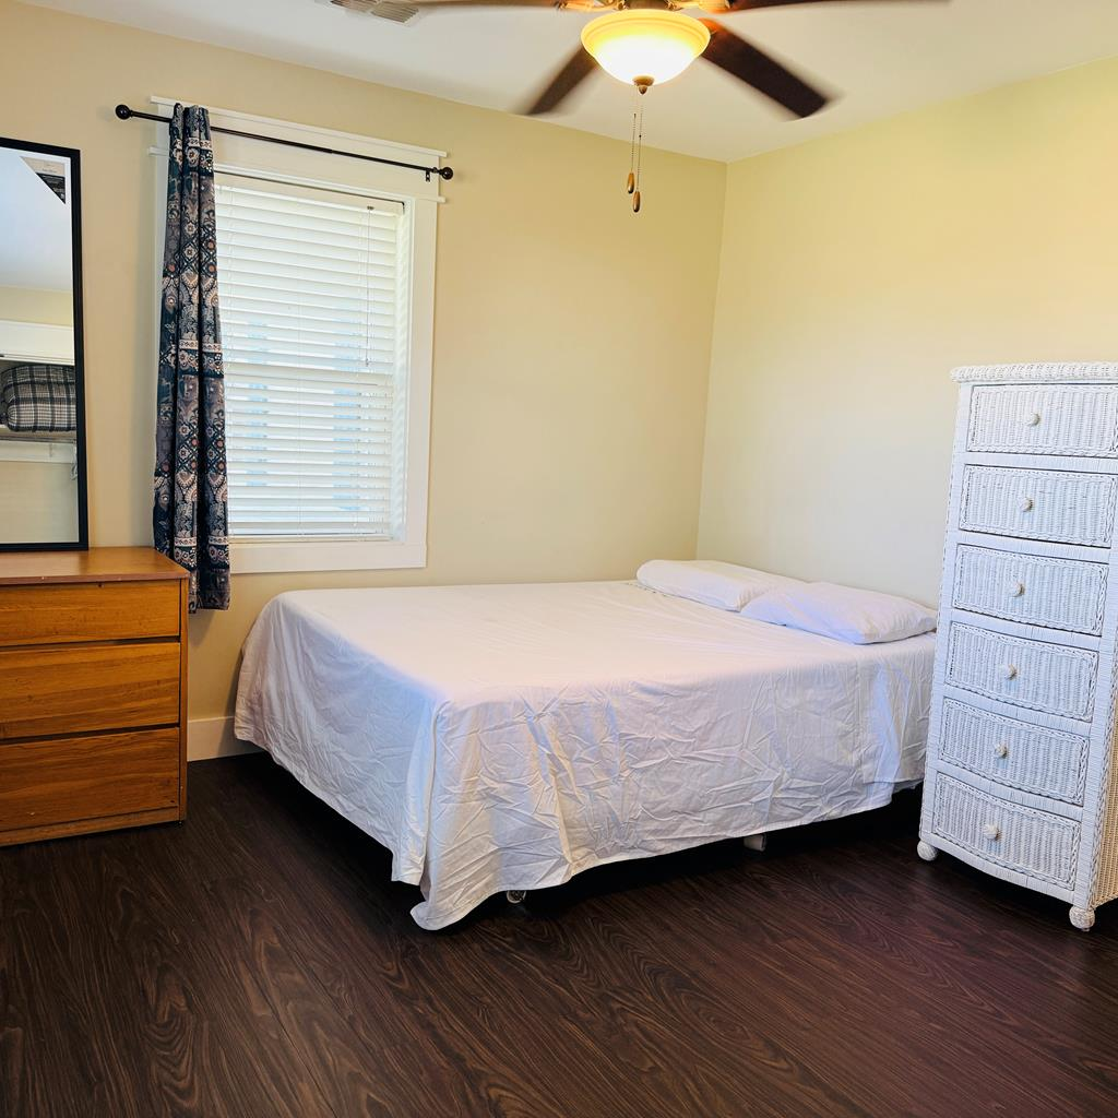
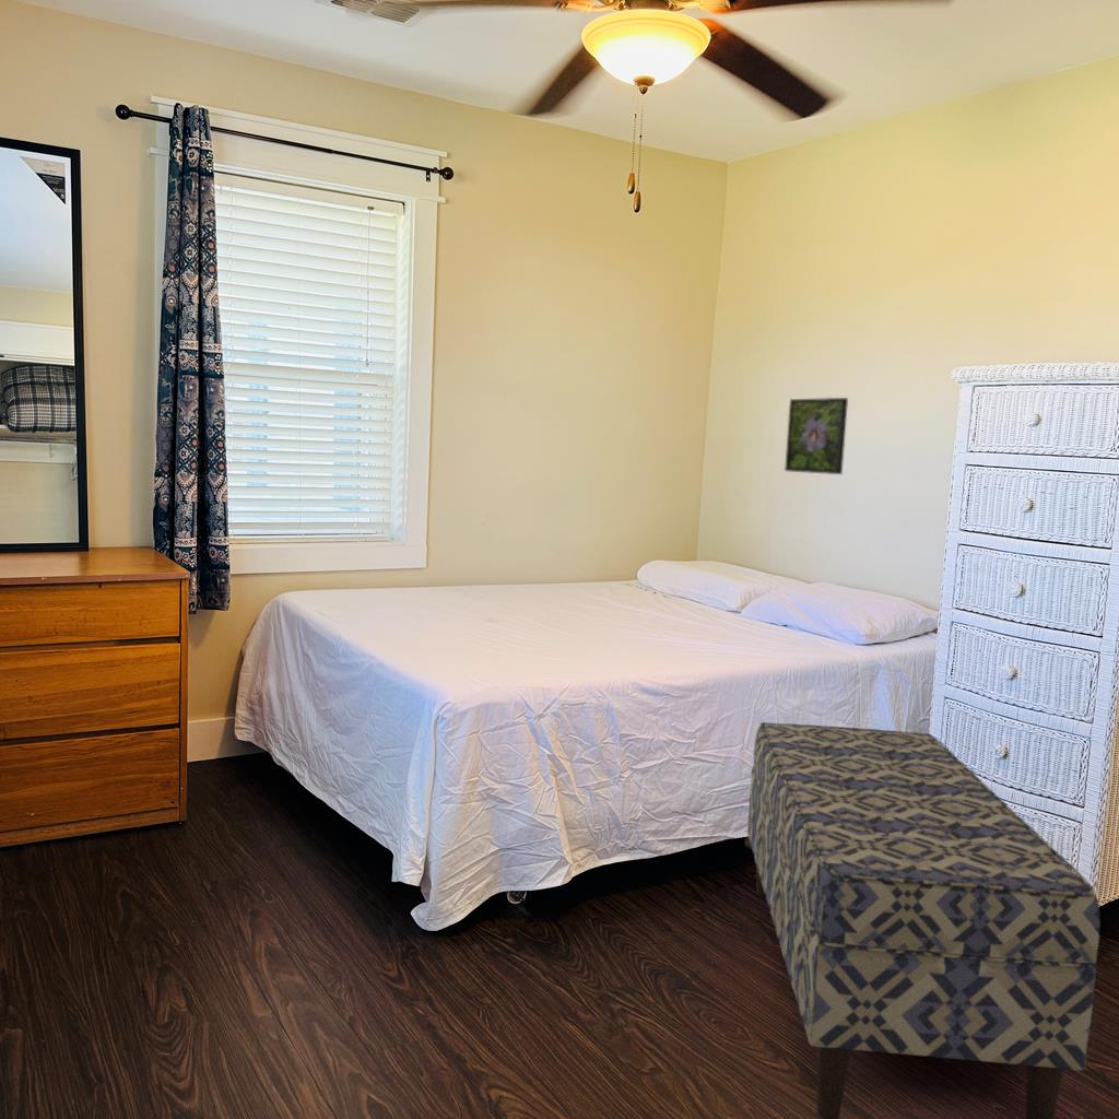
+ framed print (815, 435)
+ bench (881, 888)
